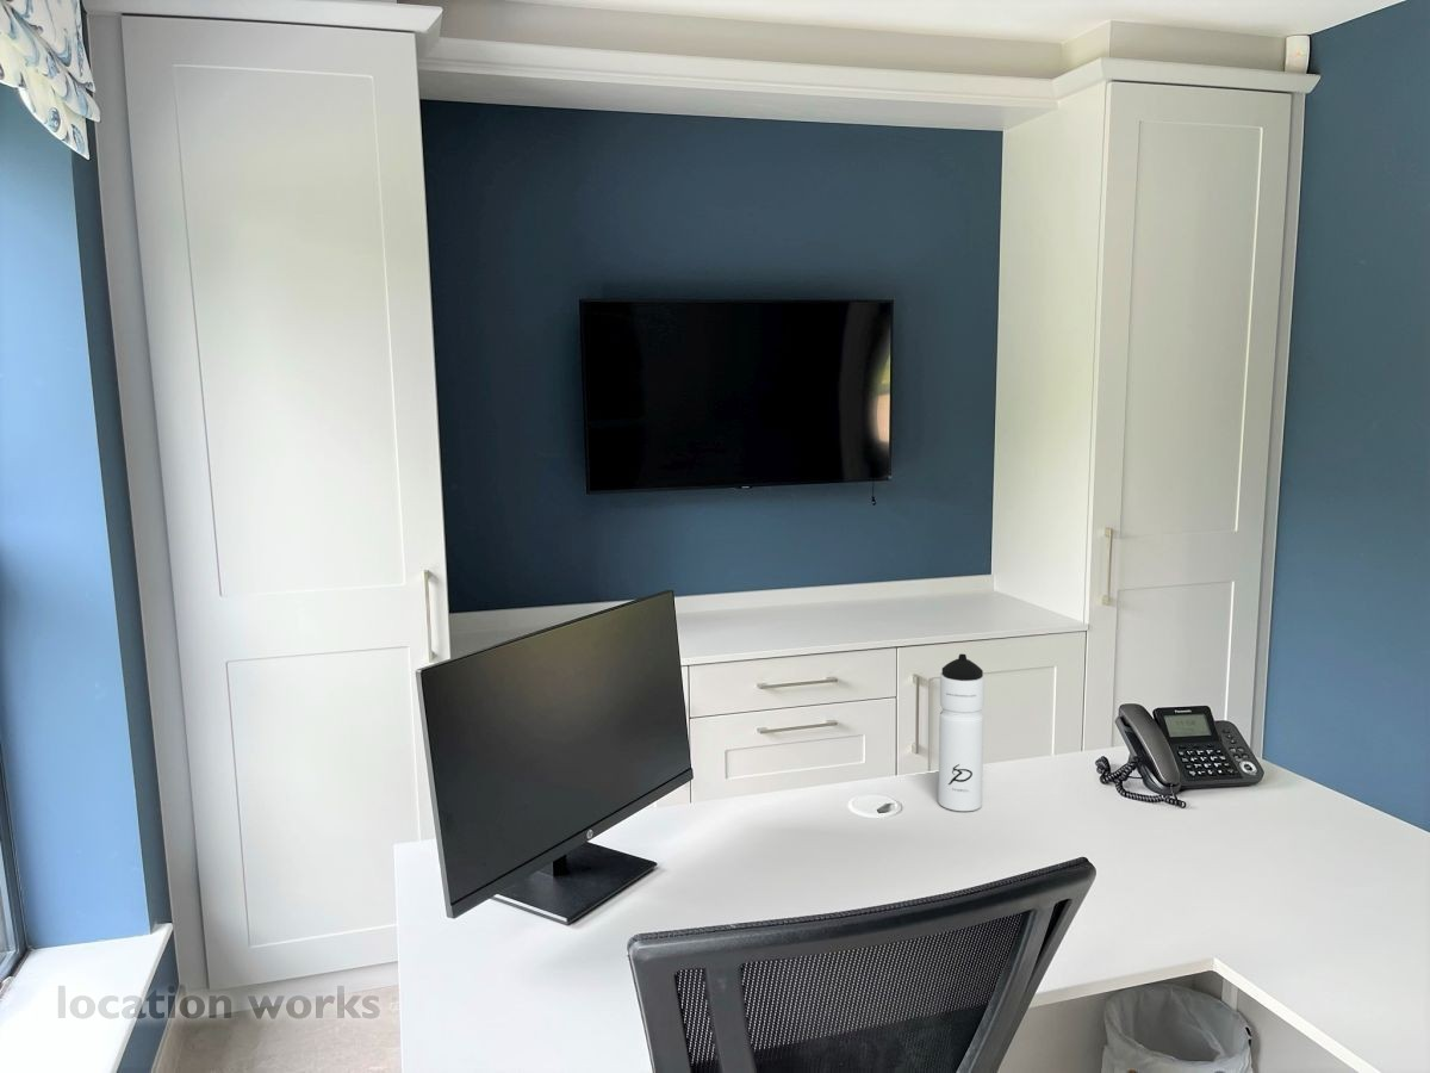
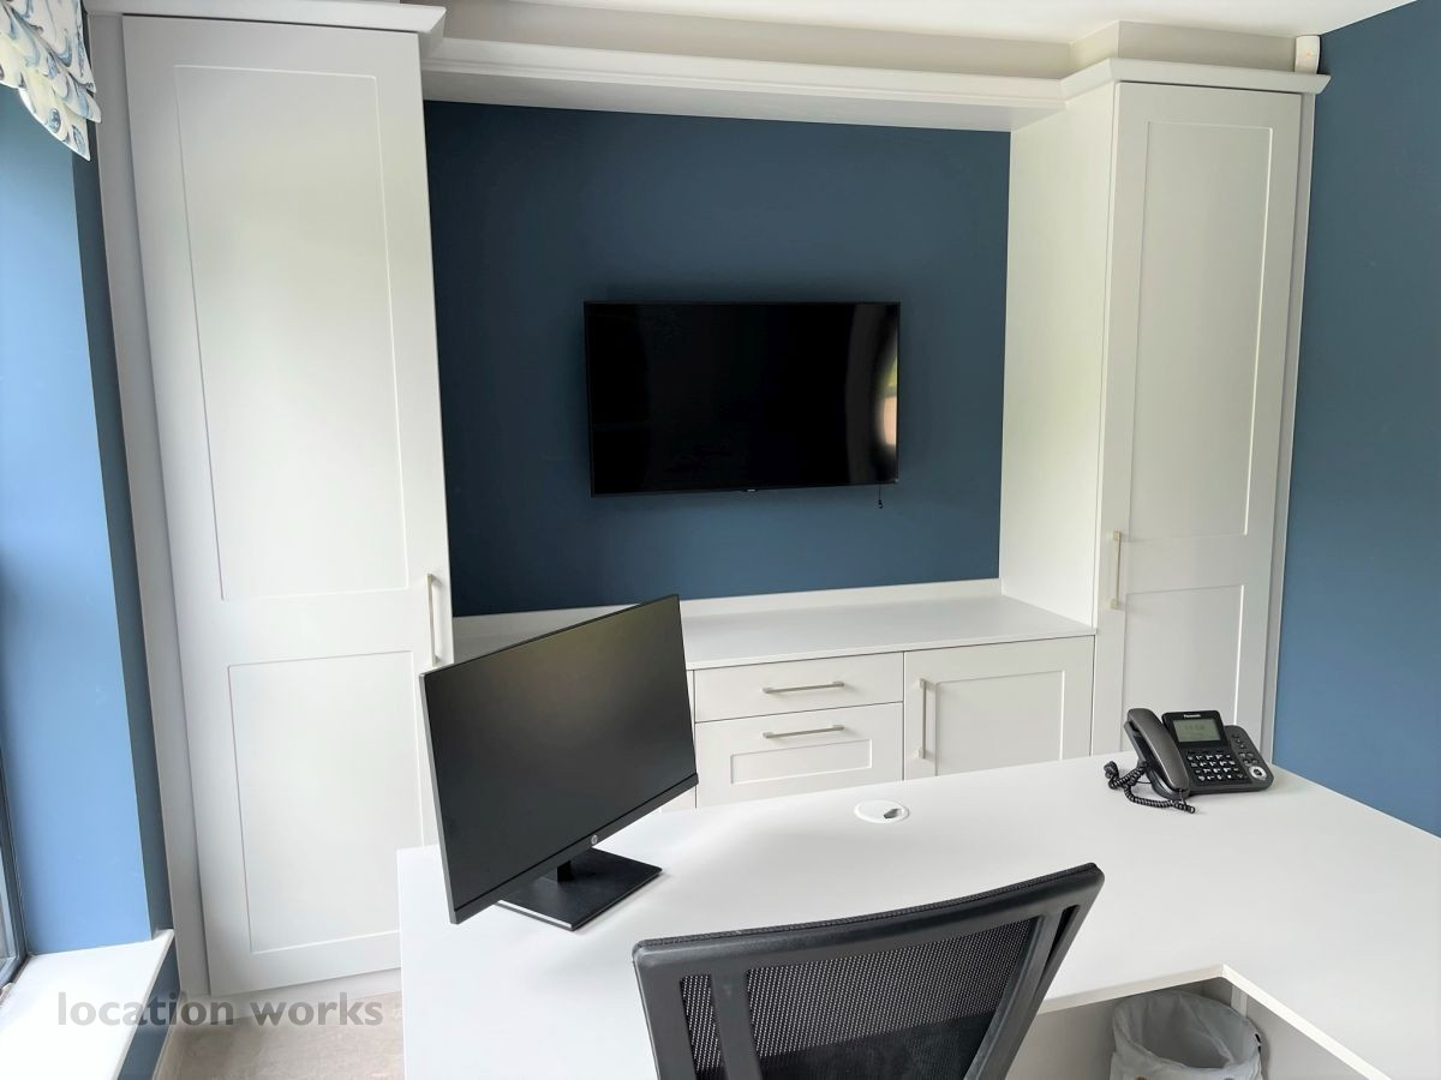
- water bottle (960, 728)
